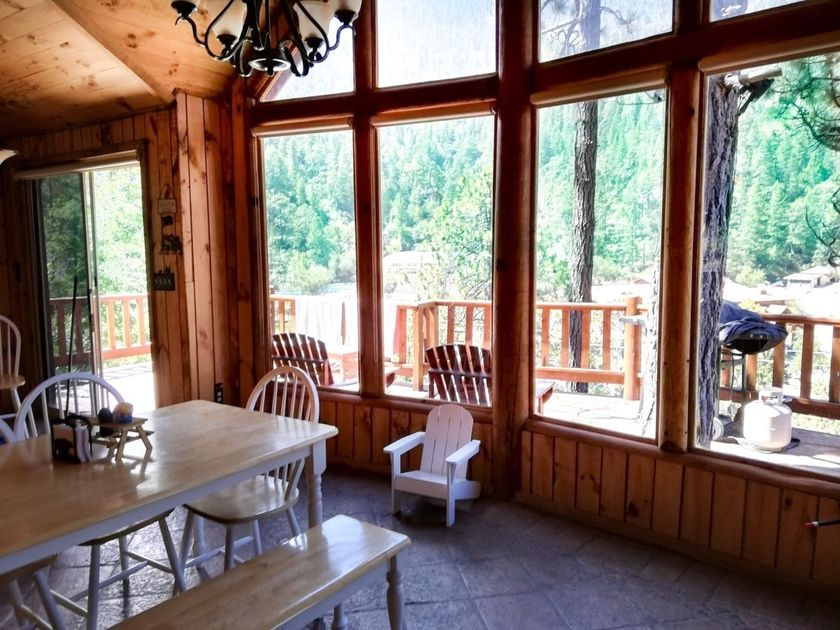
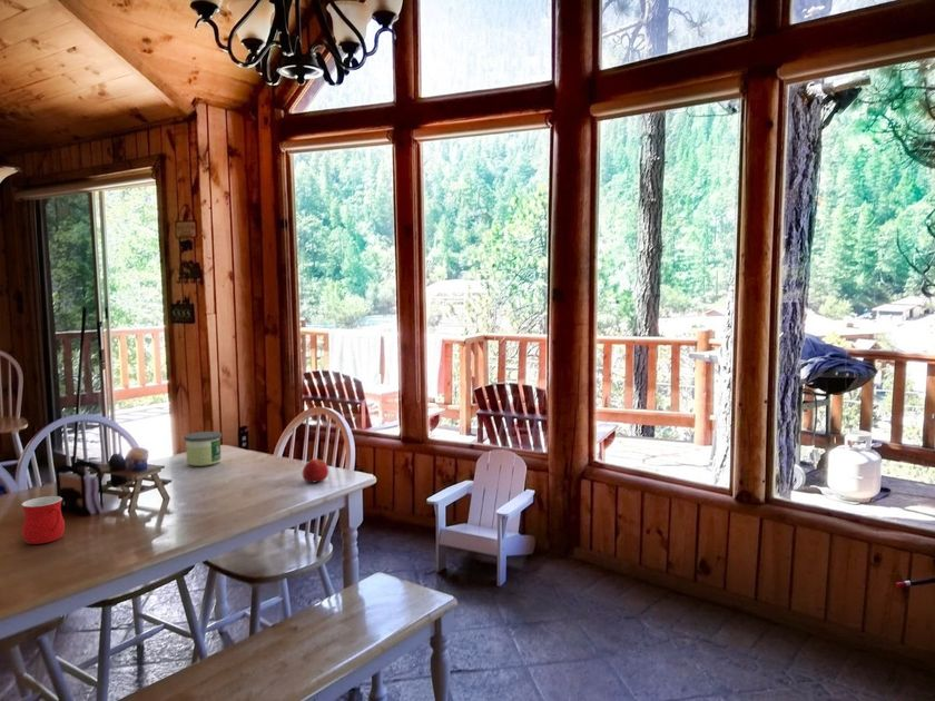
+ apple (315, 470)
+ candle (203, 448)
+ mug (46, 520)
